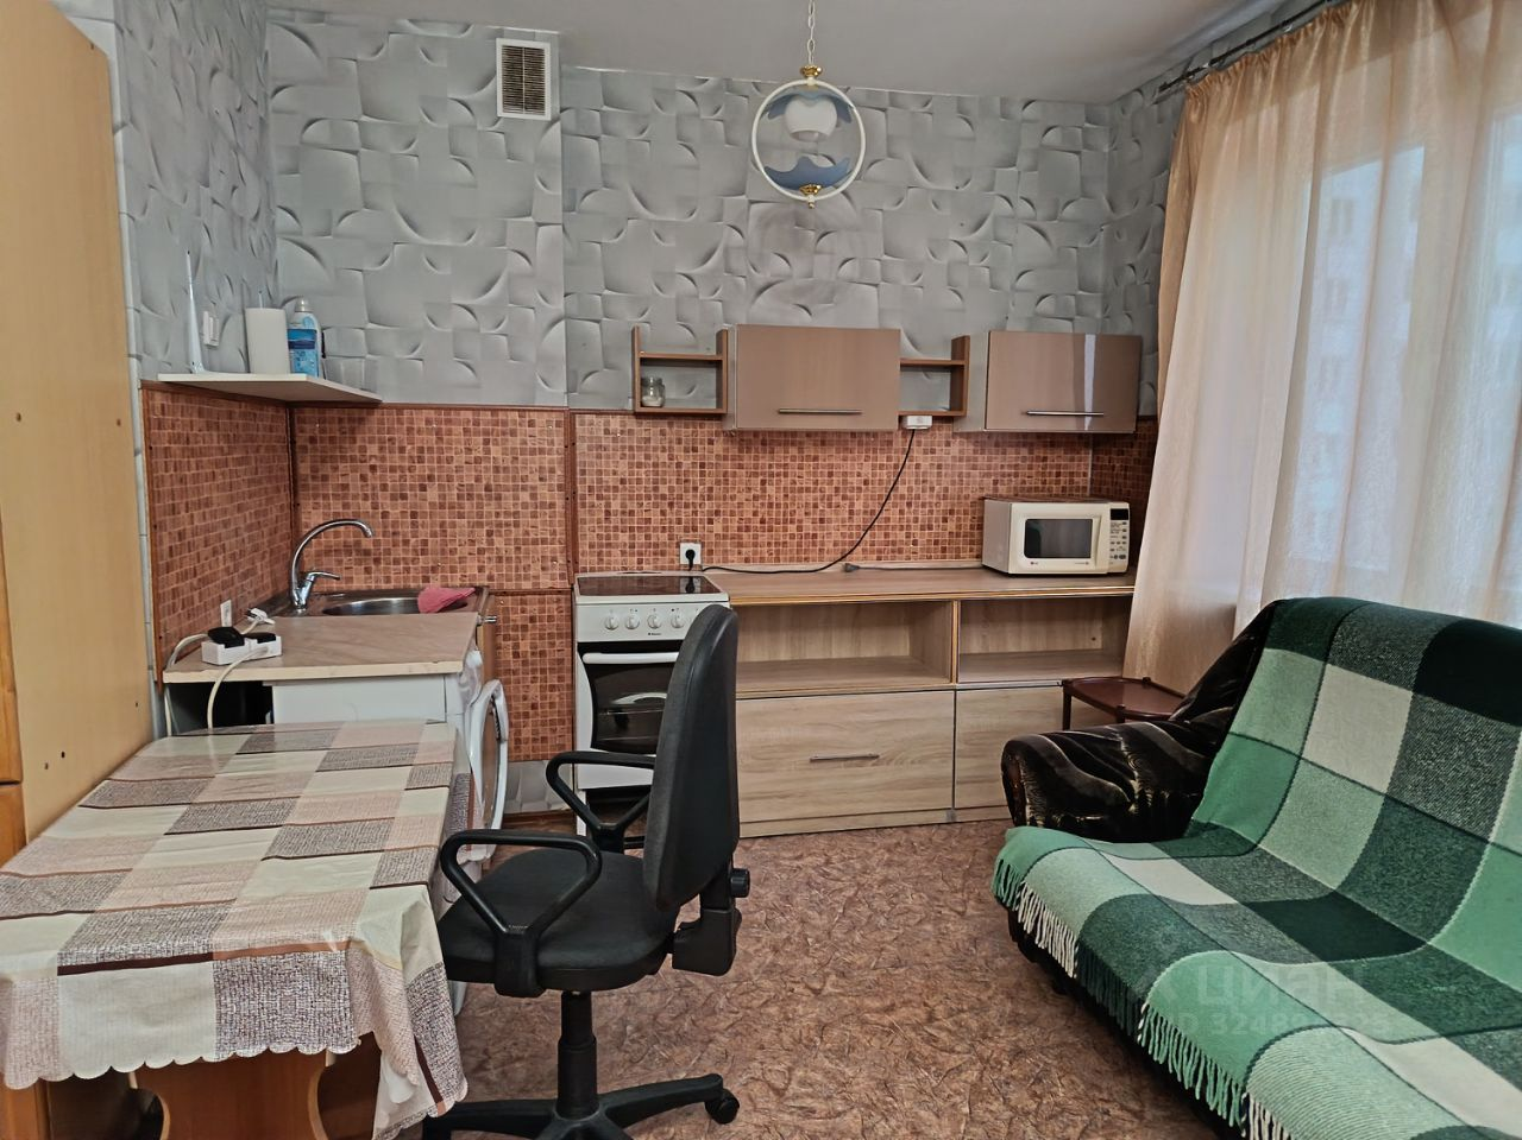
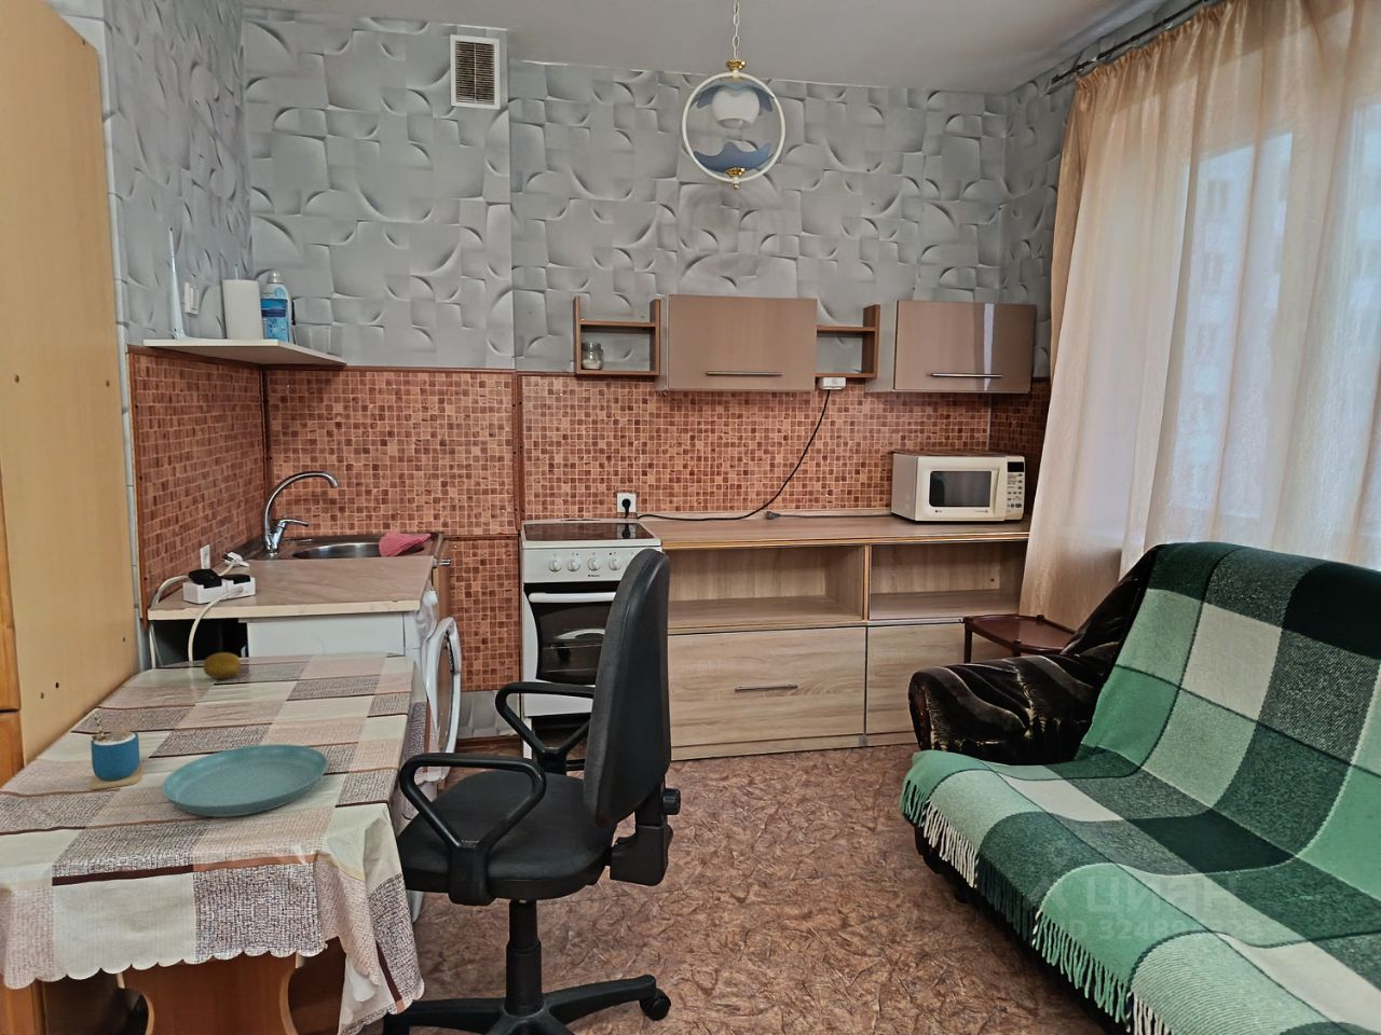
+ saucer (248, 781)
+ cup (114, 744)
+ fruit (222, 665)
